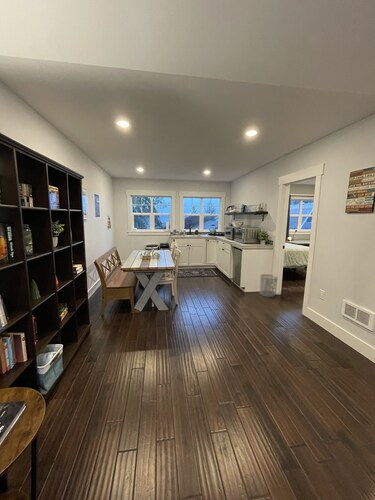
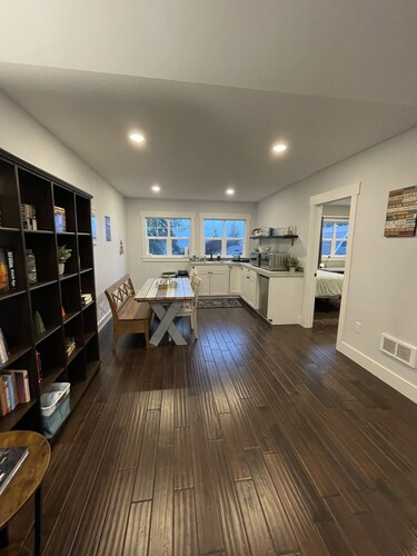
- waste bin (268, 285)
